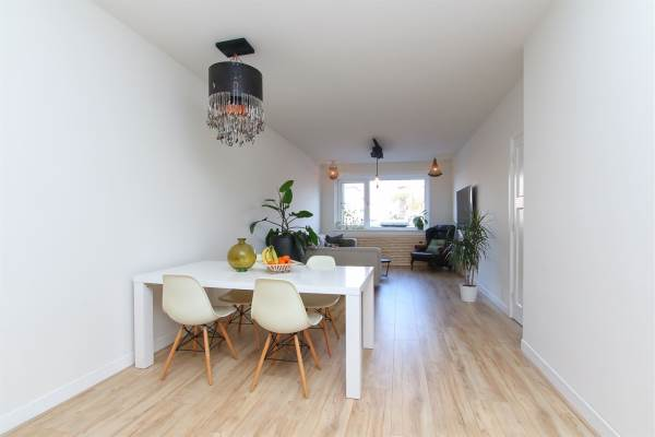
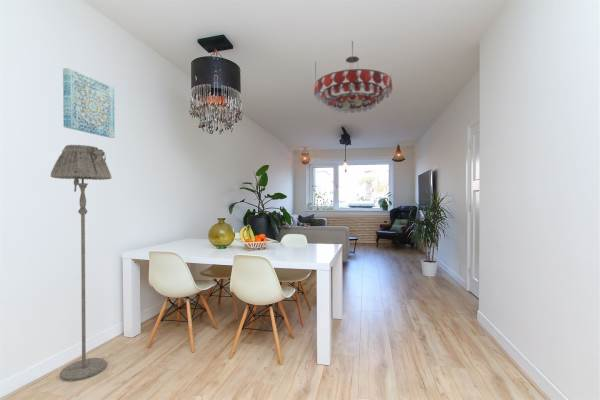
+ wall art (90, 105)
+ chandelier (352, 84)
+ floor lamp (82, 258)
